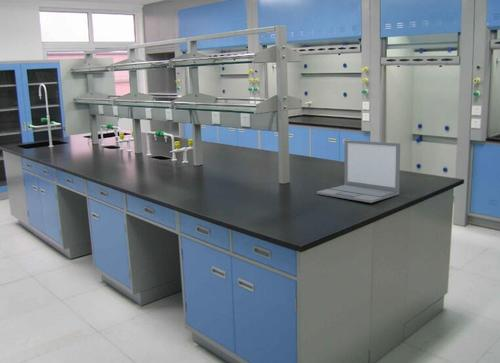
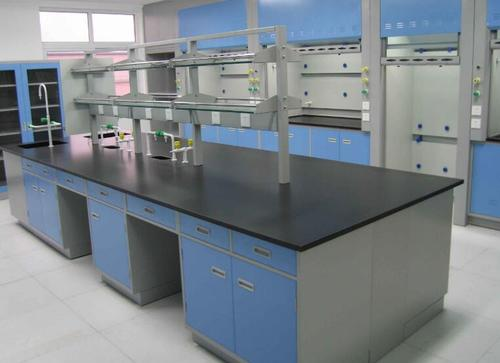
- laptop (357, 169)
